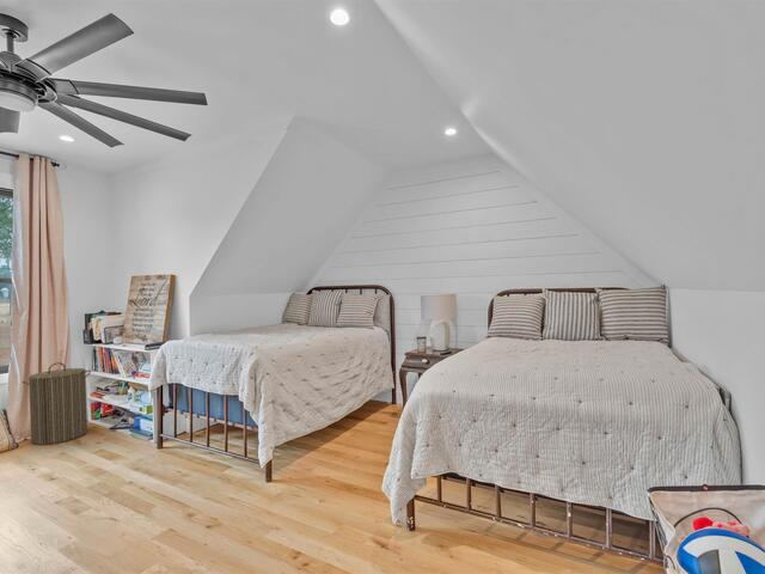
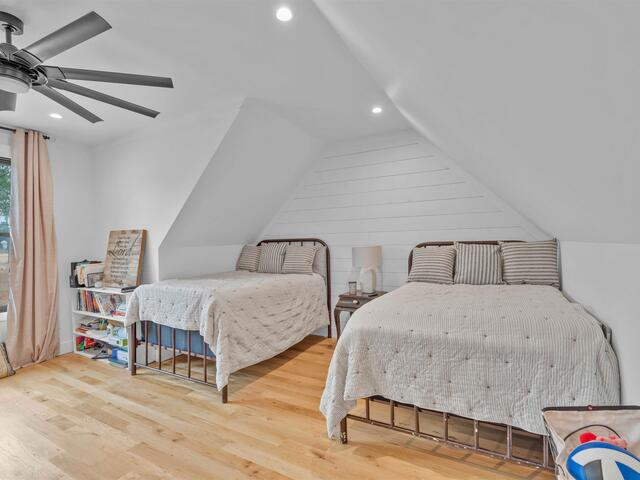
- laundry hamper (59, 399)
